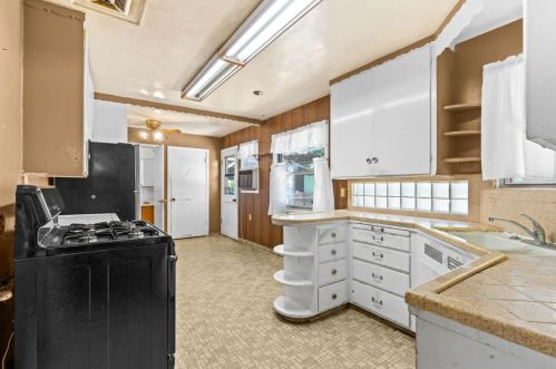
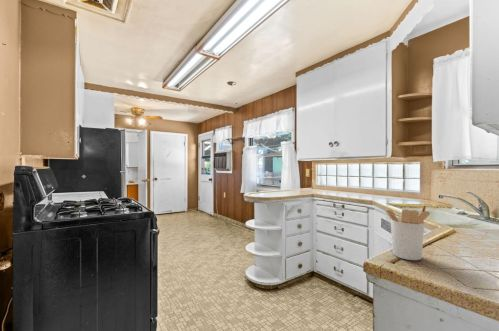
+ utensil holder (409, 231)
